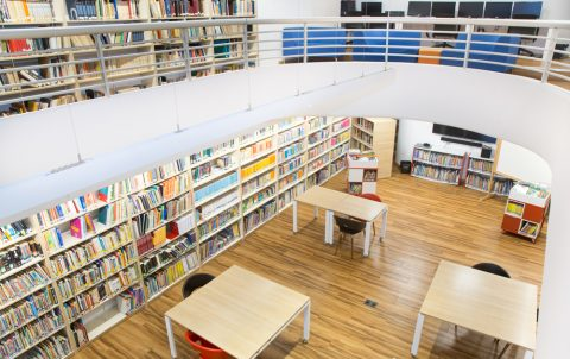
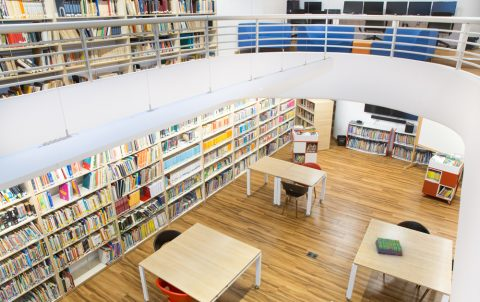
+ stack of books (388, 246)
